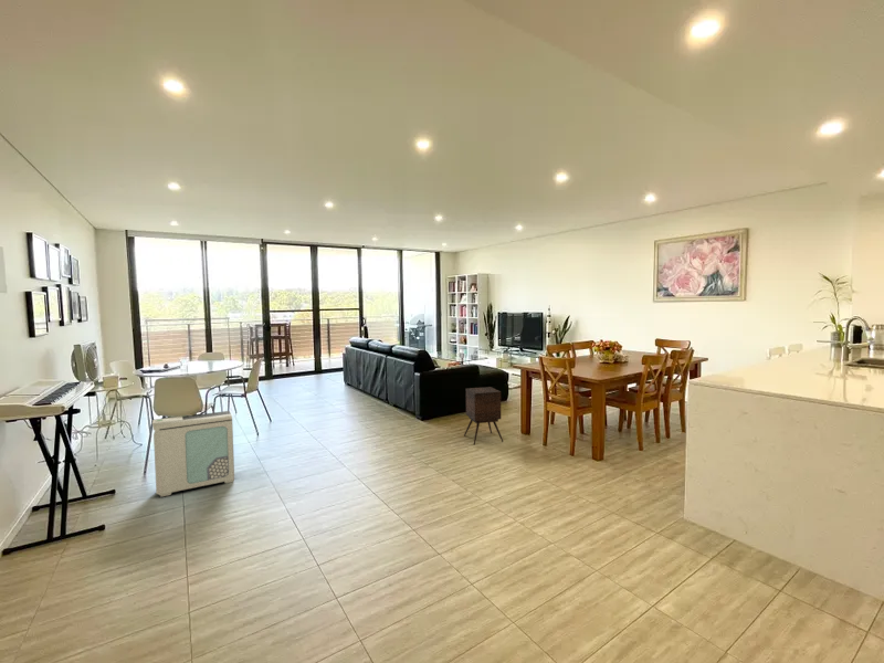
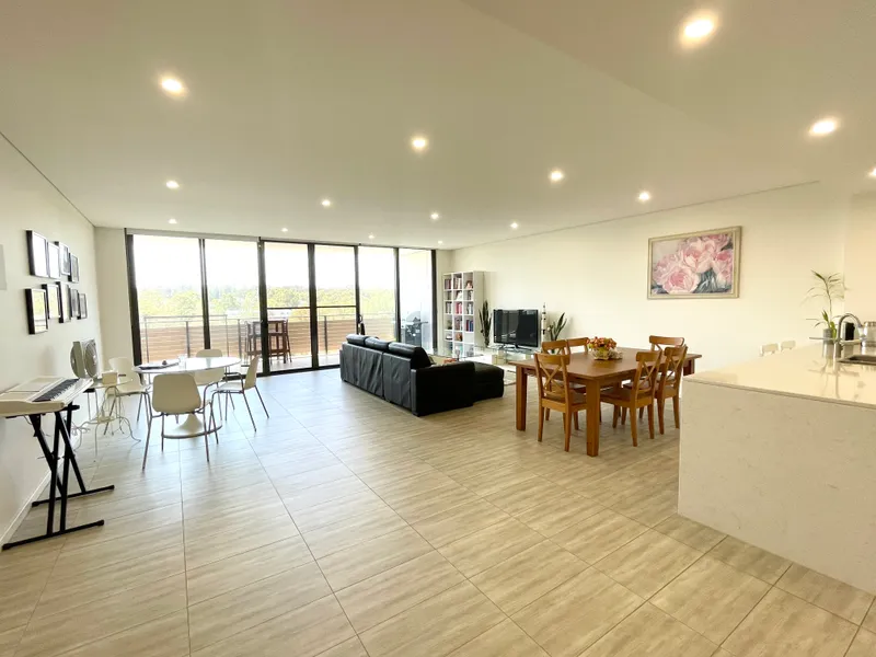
- side table (483, 414)
- air purifier (197, 450)
